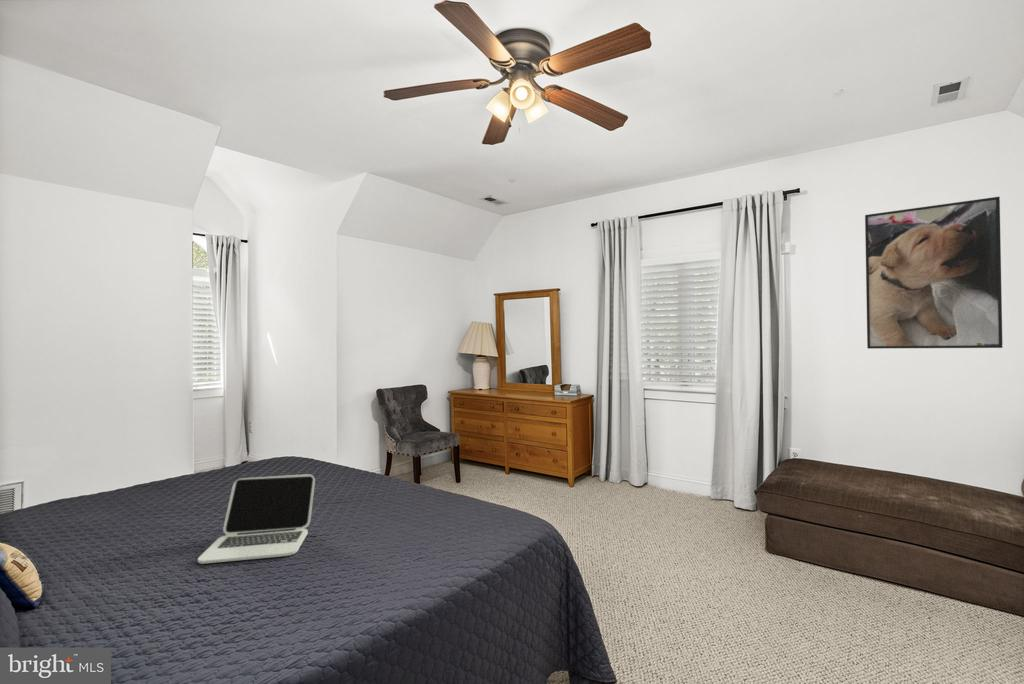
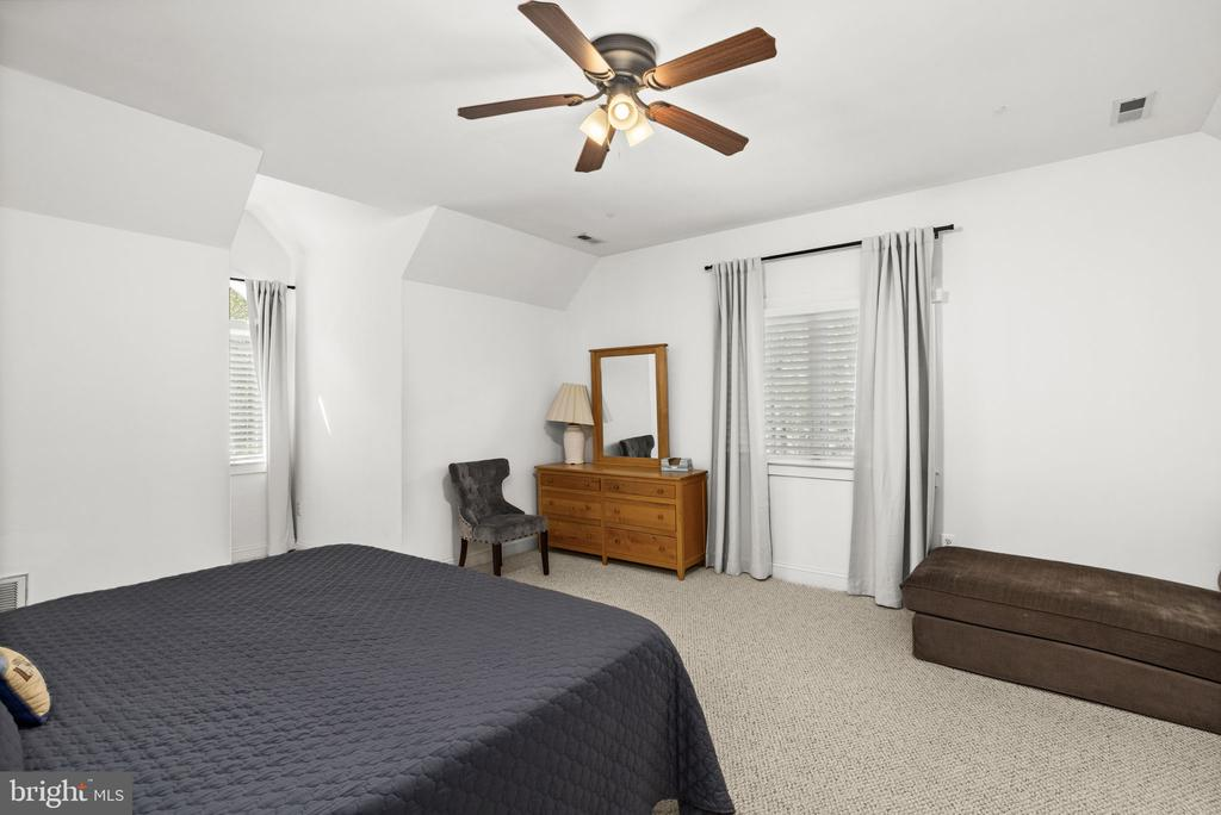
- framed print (929, 277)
- laptop (262, 513)
